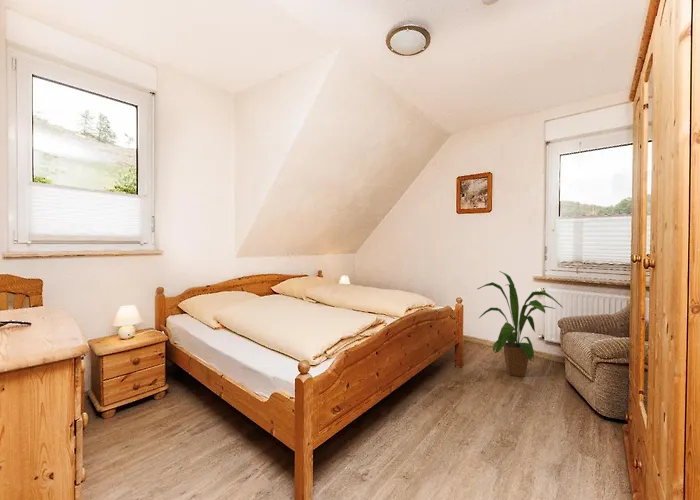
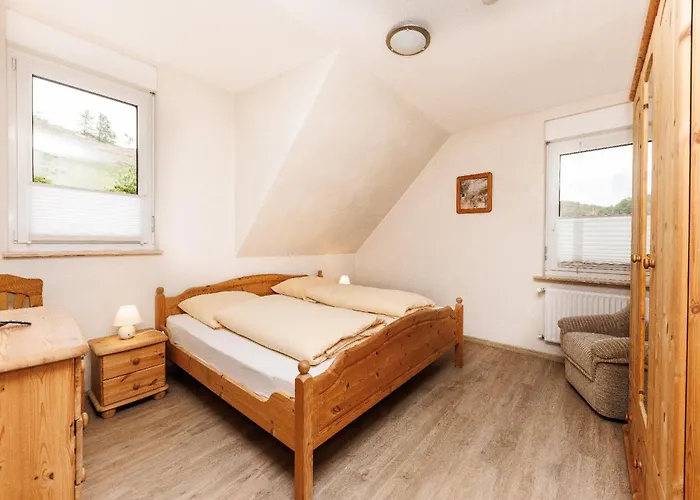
- house plant (516, 325)
